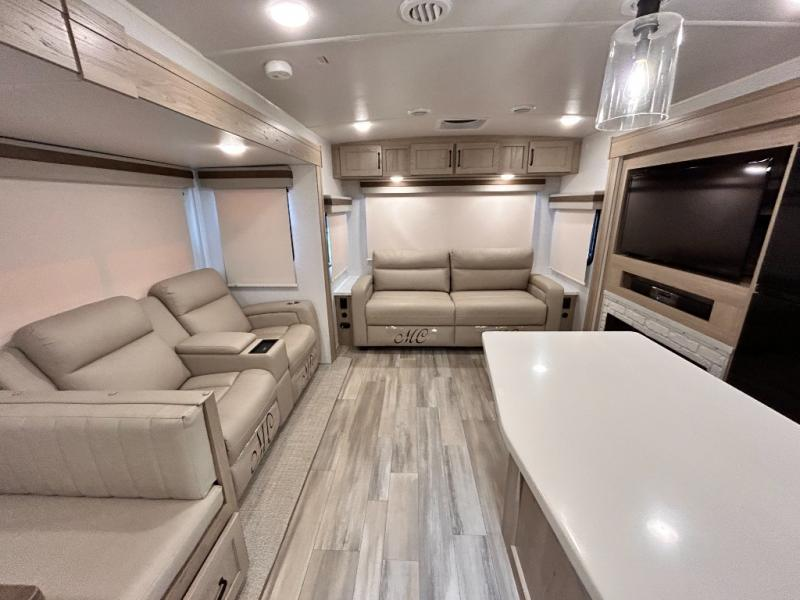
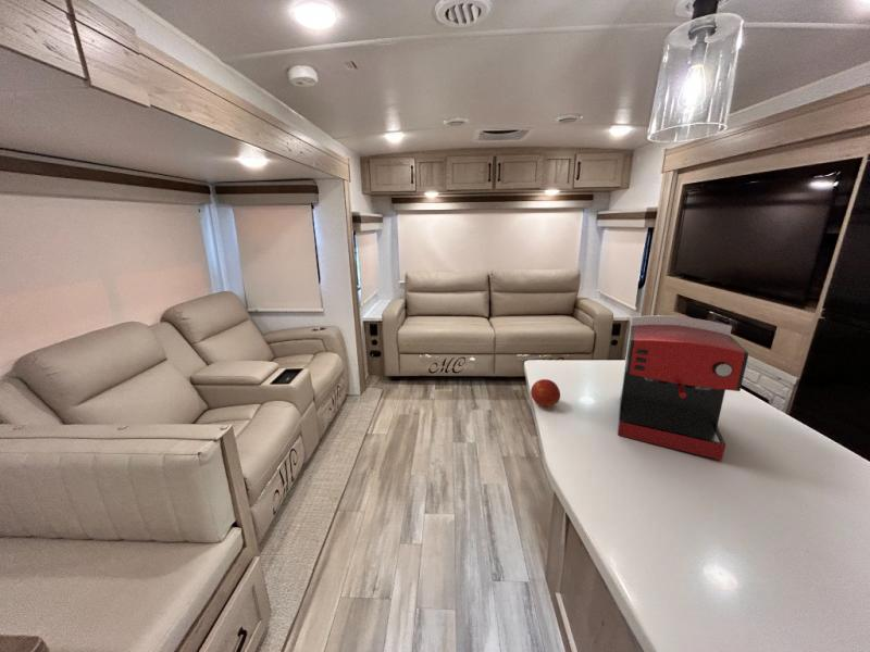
+ coffee maker (673, 378)
+ fruit (545, 391)
